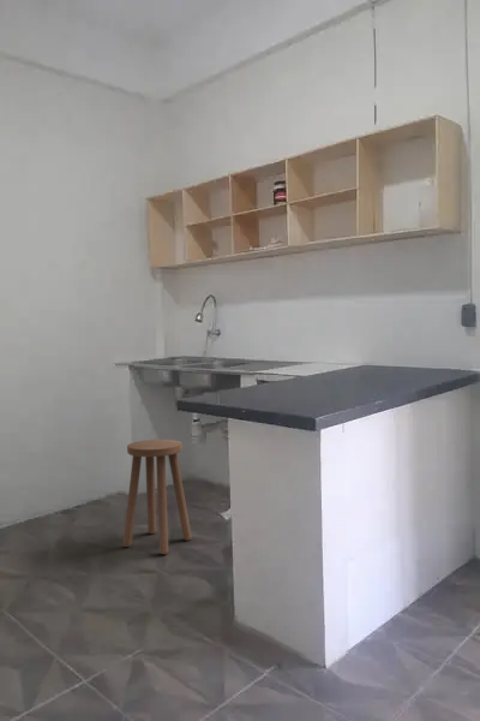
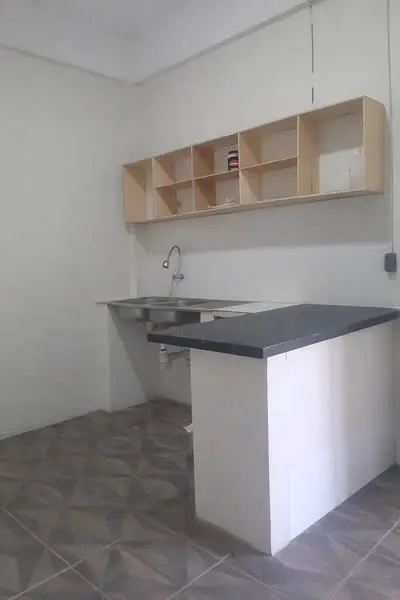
- stool (157, 493)
